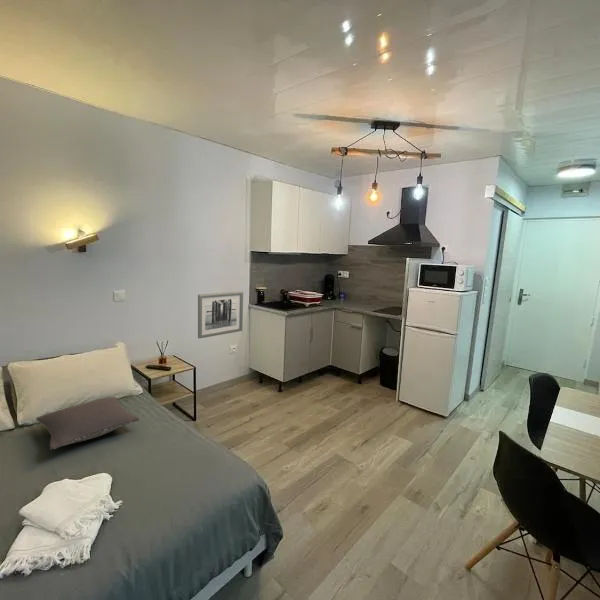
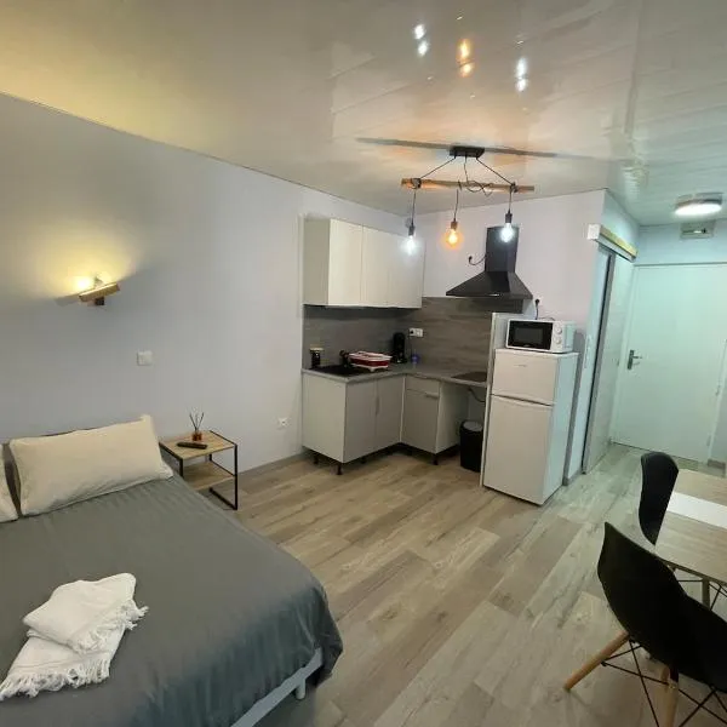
- pillow (87, 419)
- wall art (221, 313)
